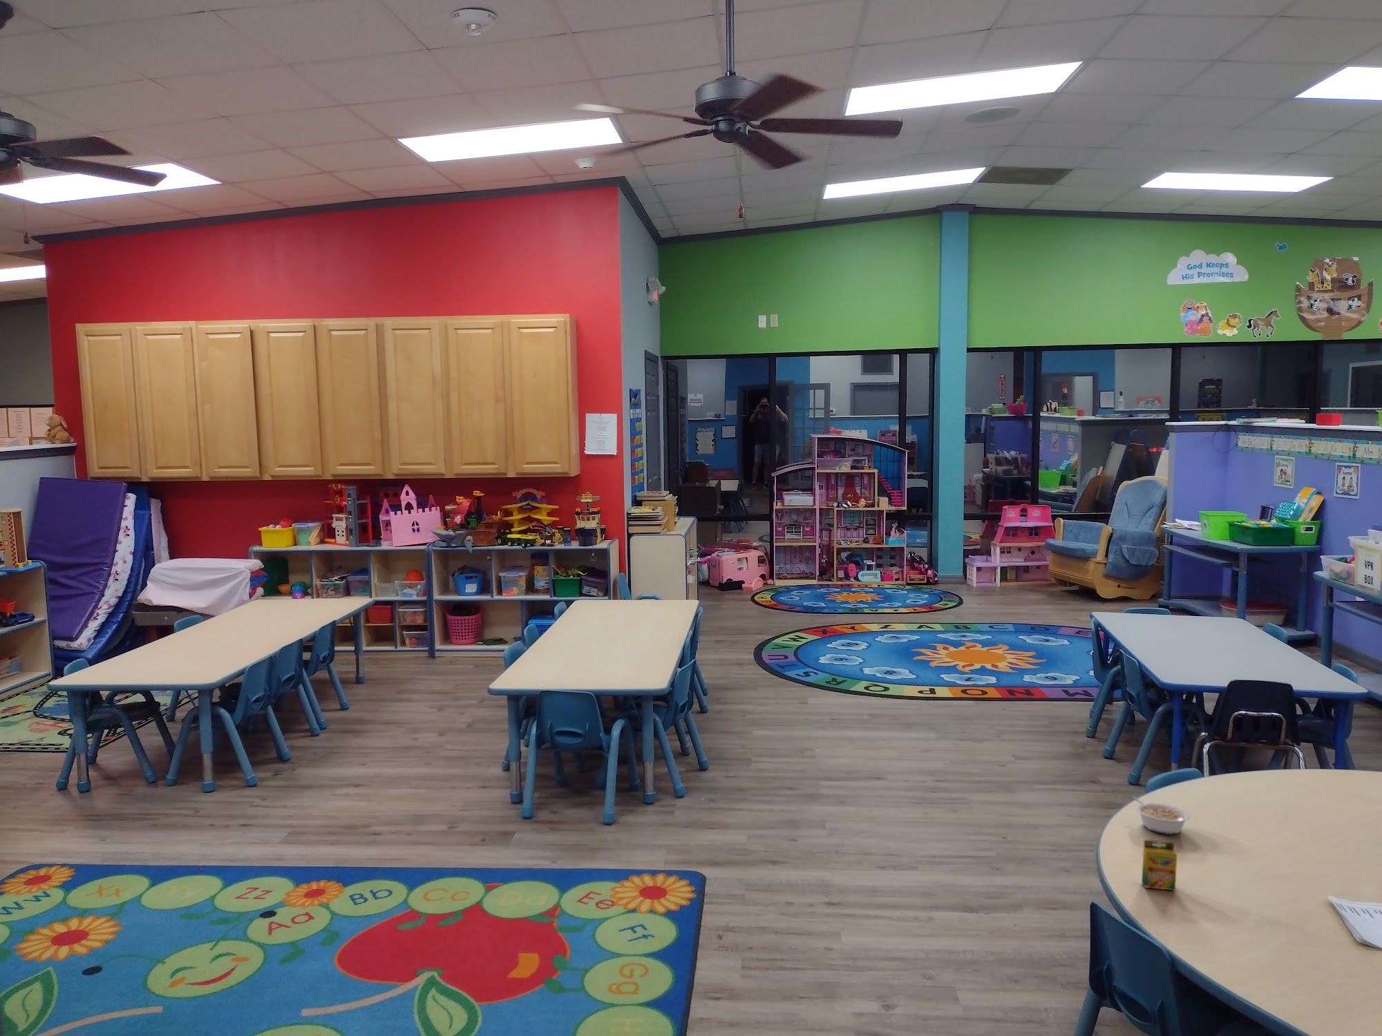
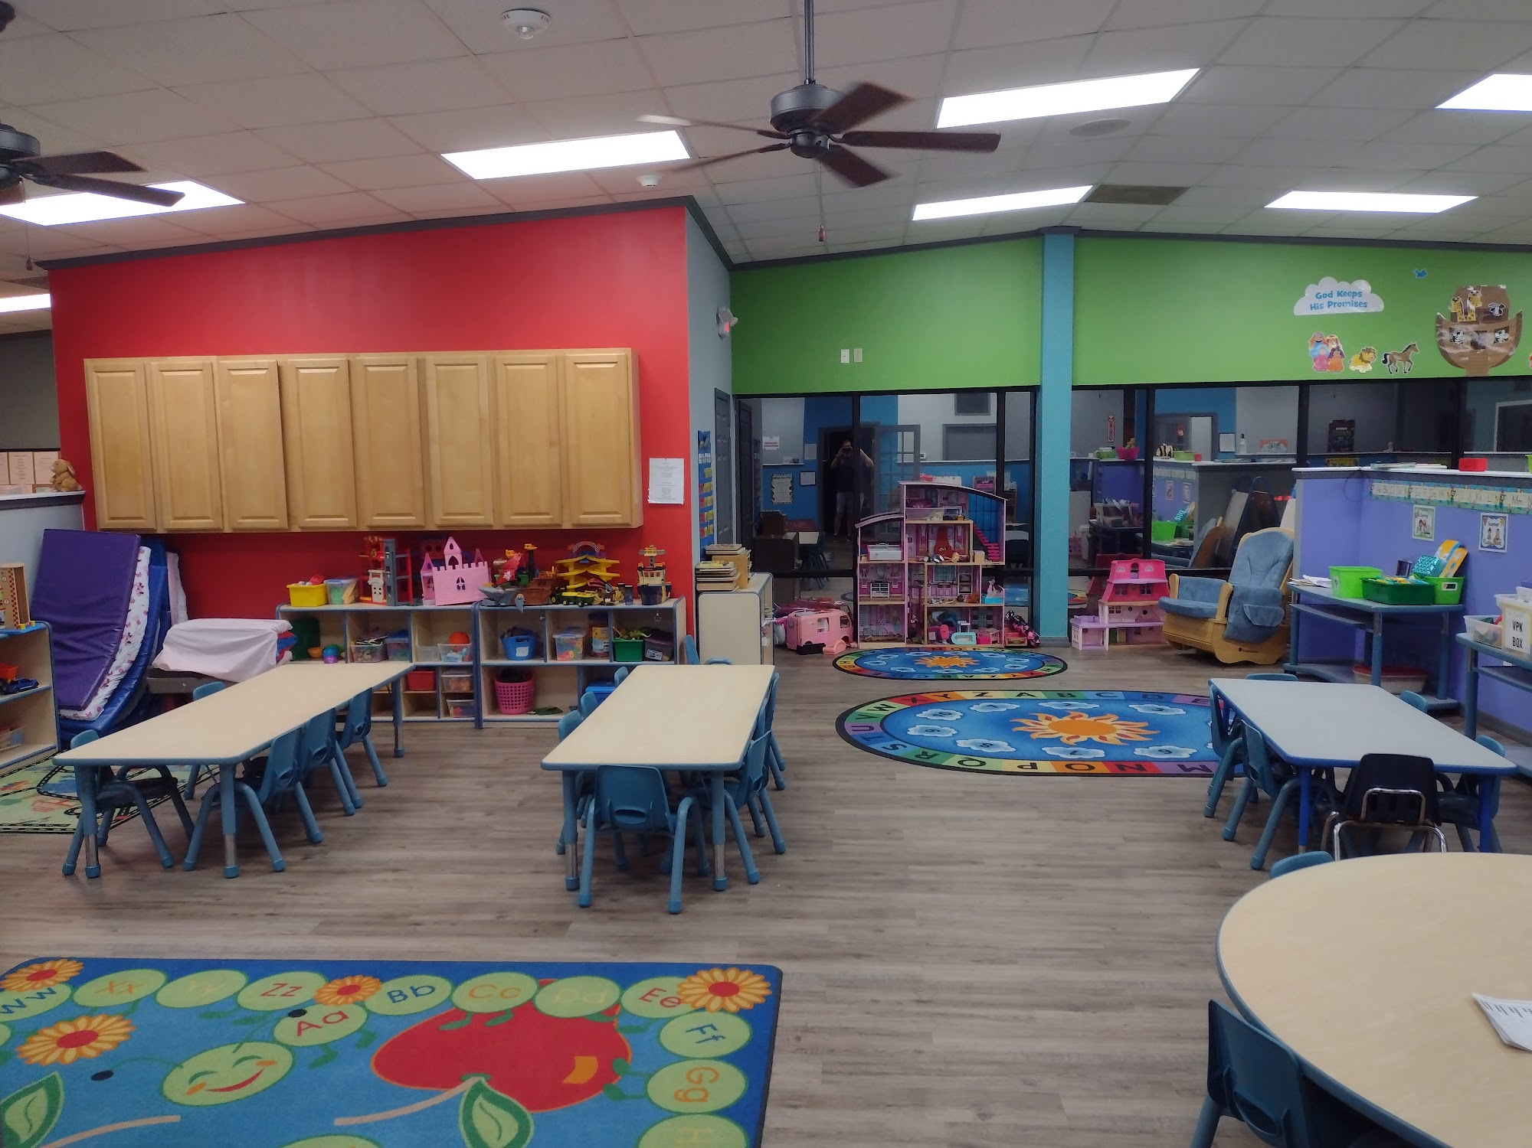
- crayon box (1159, 865)
- legume (1160, 817)
